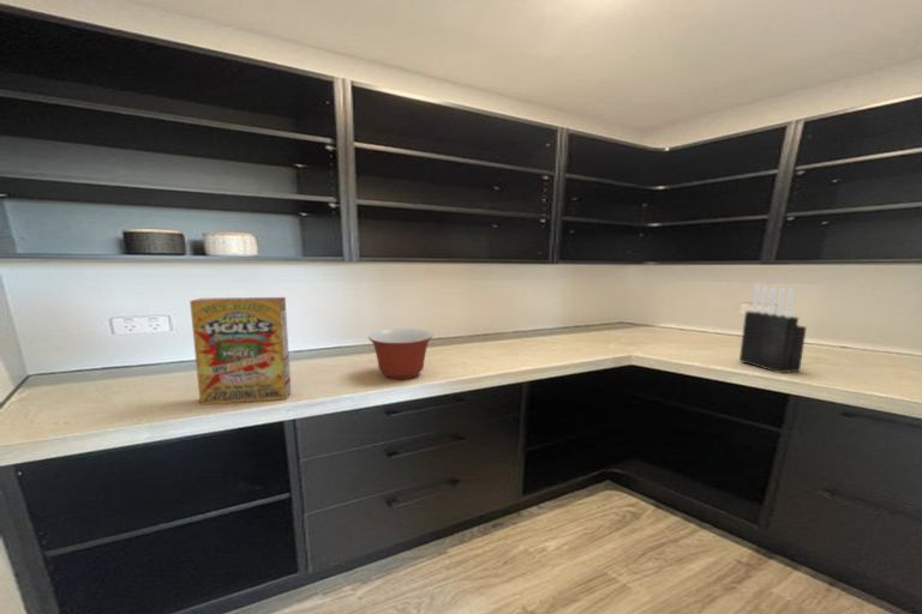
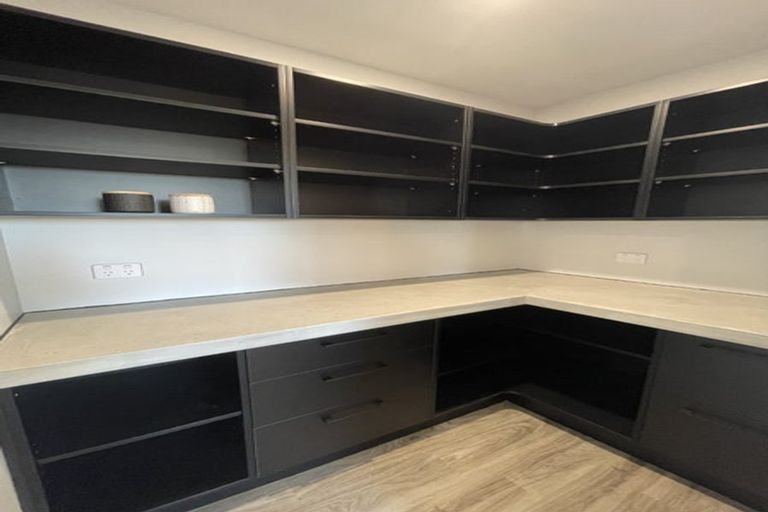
- mixing bowl (401, 354)
- knife block (774, 326)
- cereal box (244, 349)
